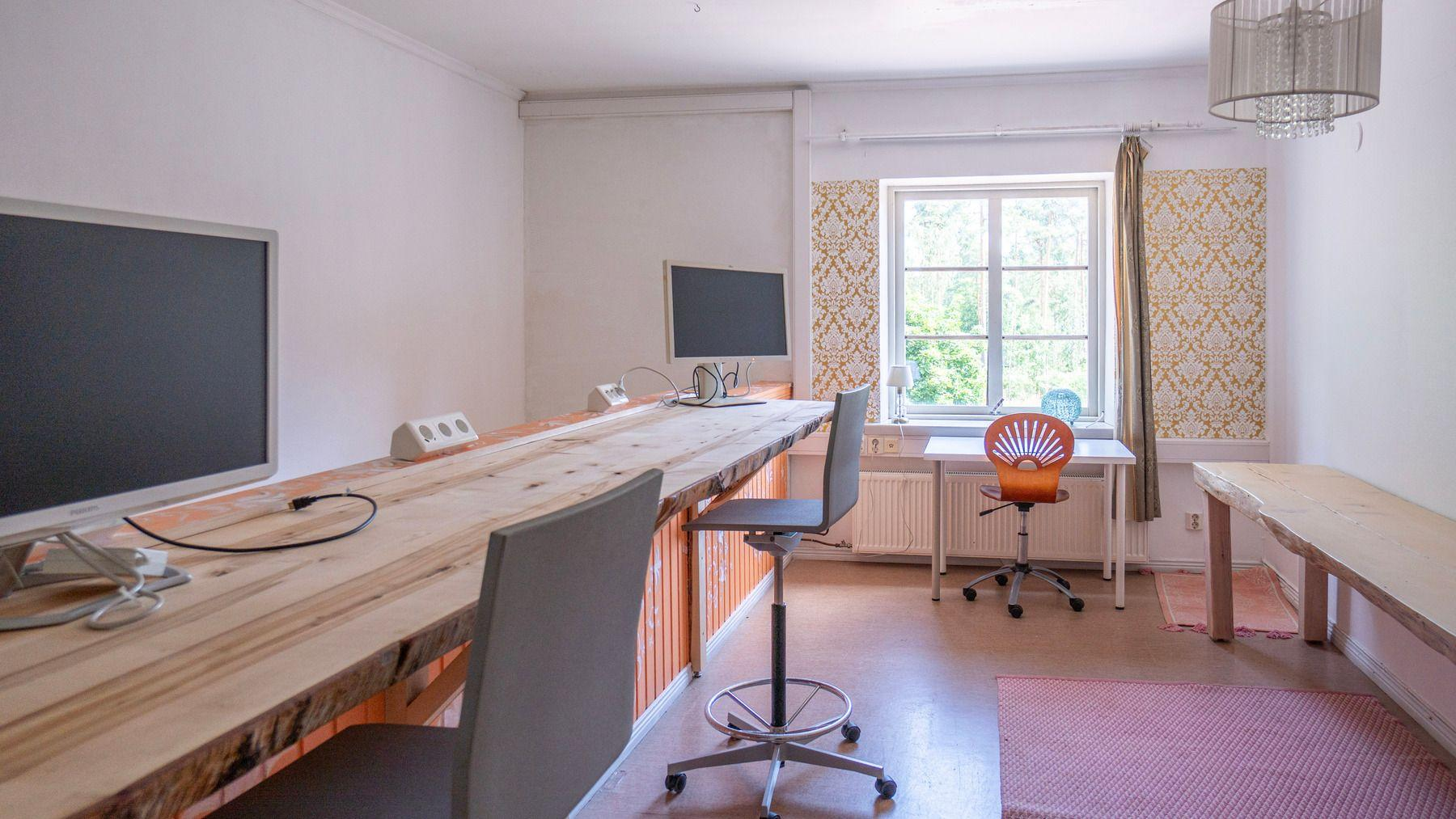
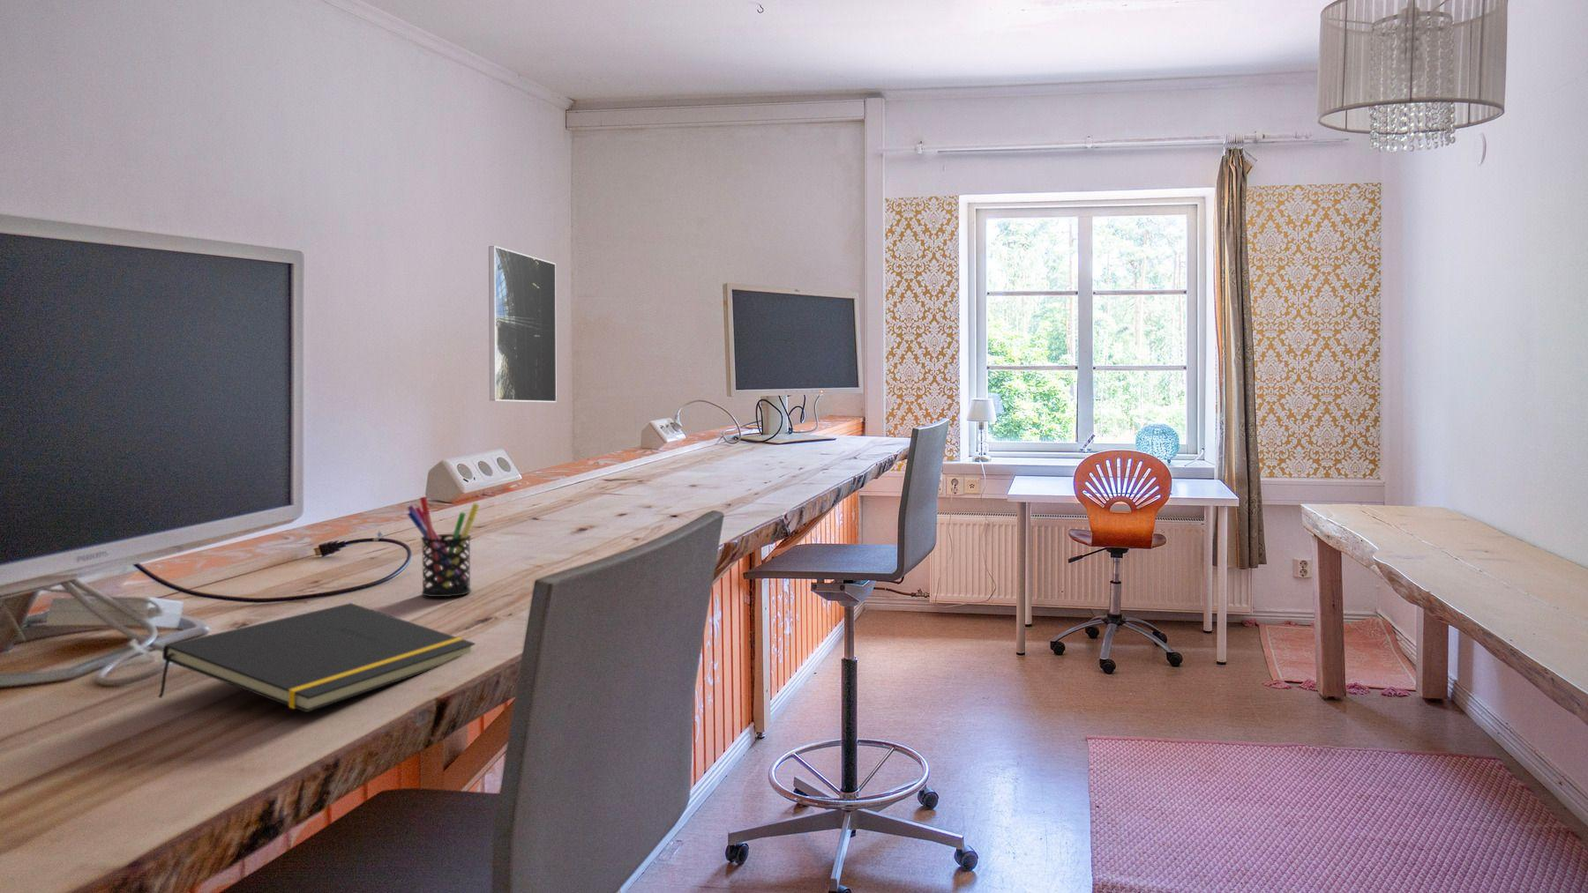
+ pen holder (446, 545)
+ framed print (524, 328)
+ notepad (330, 651)
